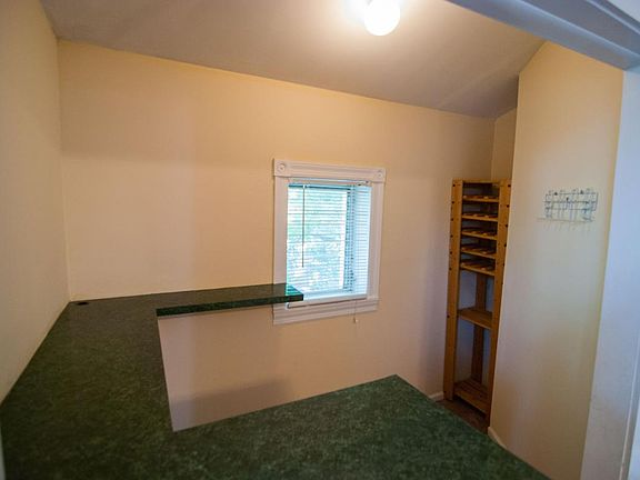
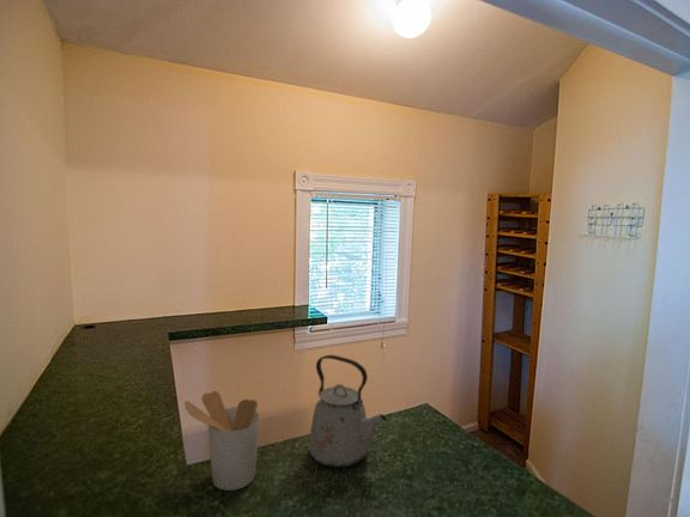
+ kettle (349, 409)
+ utensil holder (222, 438)
